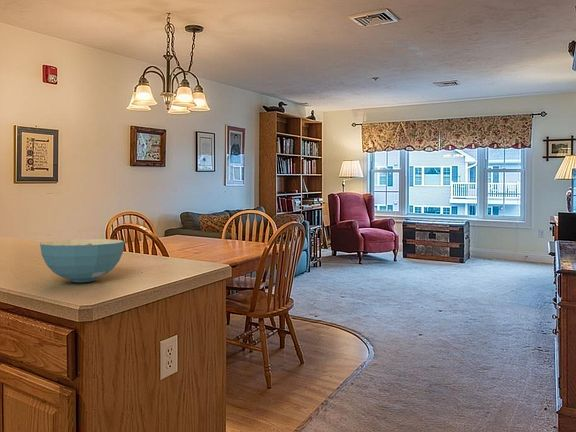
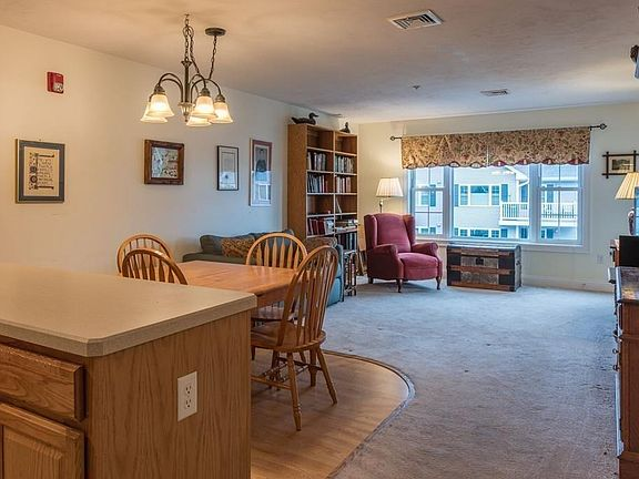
- cereal bowl (83, 261)
